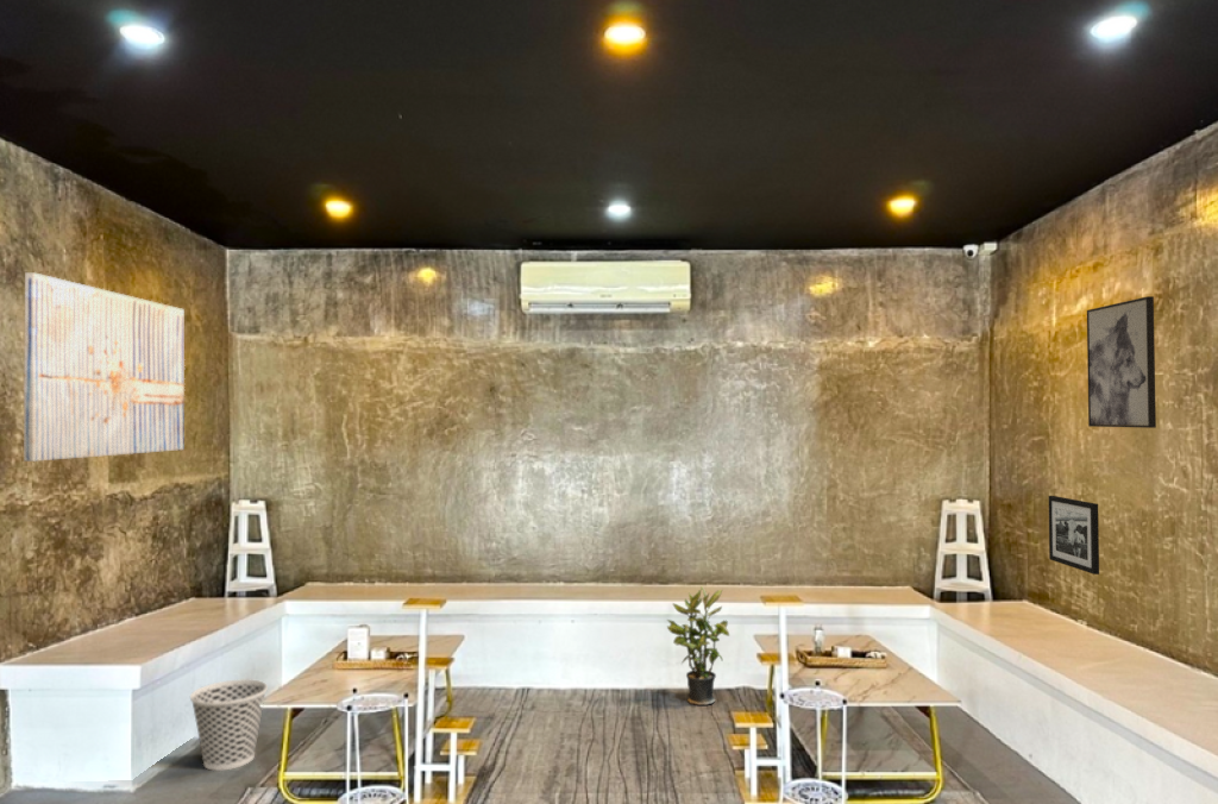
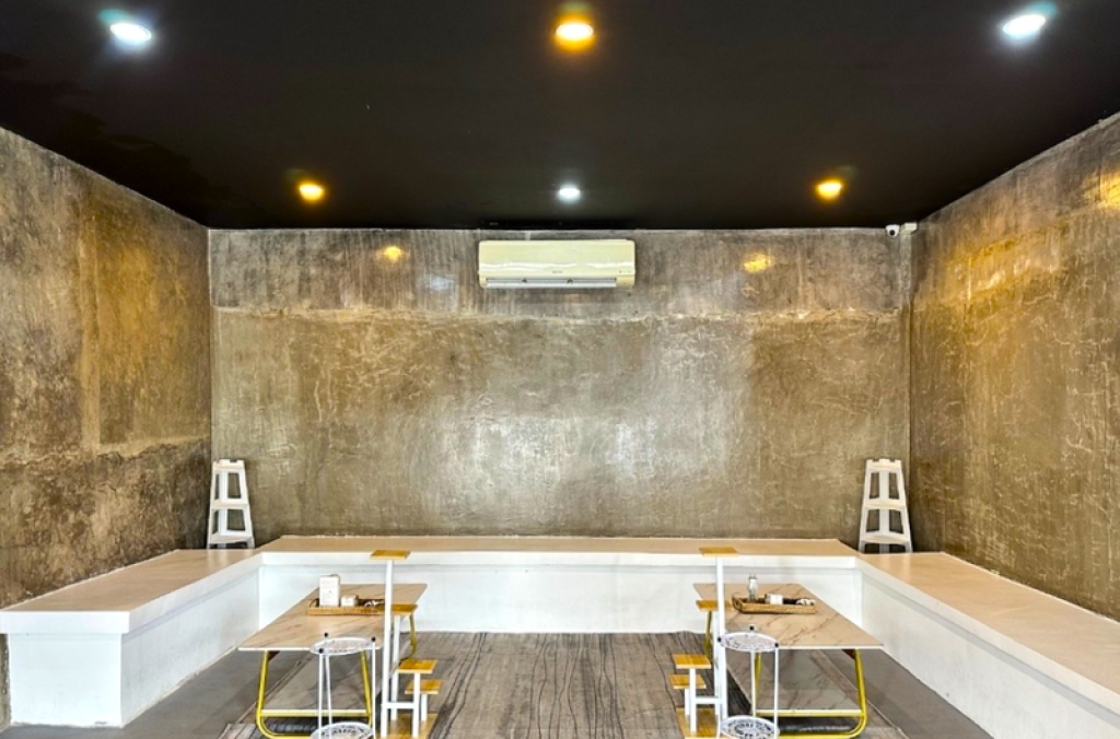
- picture frame (1072, 533)
- potted plant (697, 643)
- wall art (1118, 365)
- wastebasket (228, 726)
- wall art (115, 373)
